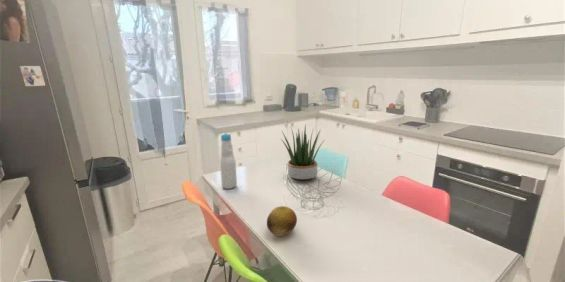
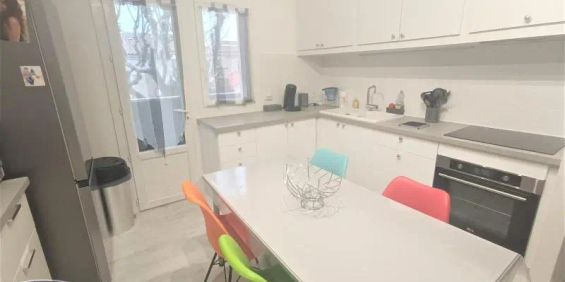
- fruit (281, 220)
- bottle (227, 160)
- potted plant (302, 152)
